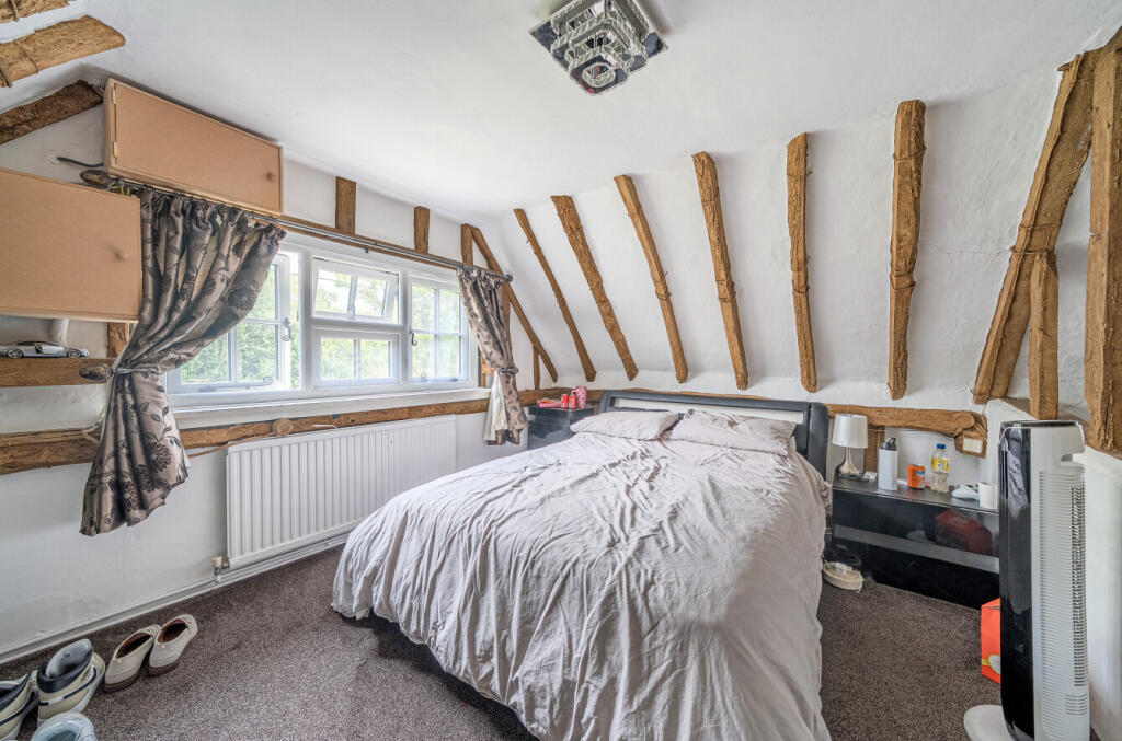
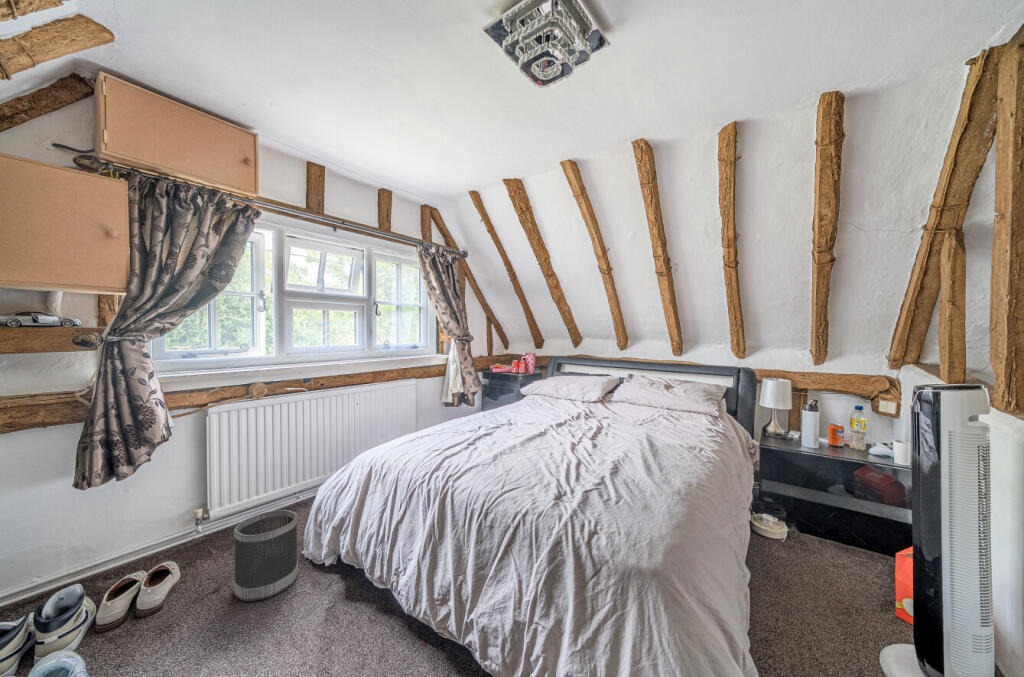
+ wastebasket (267, 552)
